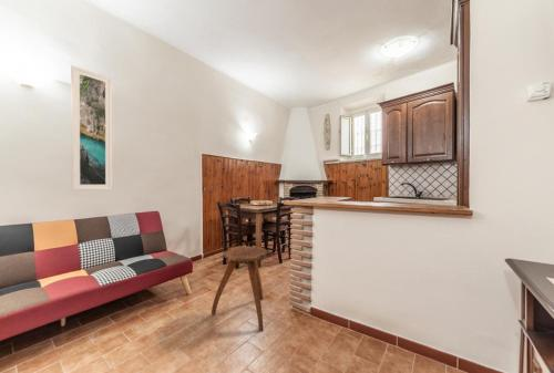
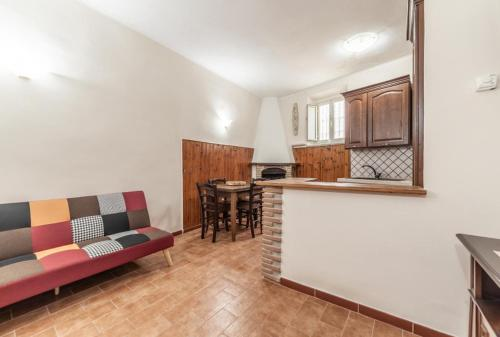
- stool (252, 280)
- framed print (92, 131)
